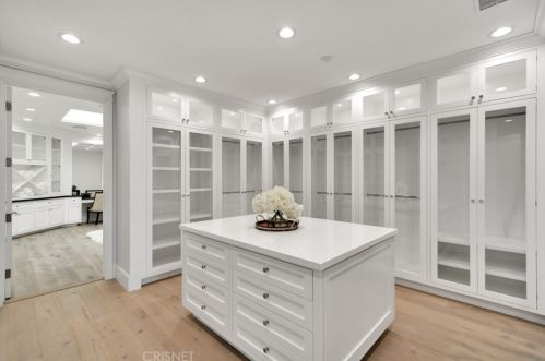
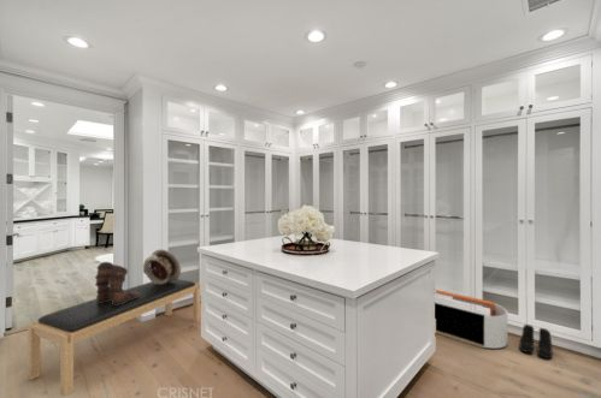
+ storage bin (461, 316)
+ hat (160, 266)
+ boots (532, 339)
+ bench (129, 319)
+ boots (114, 279)
